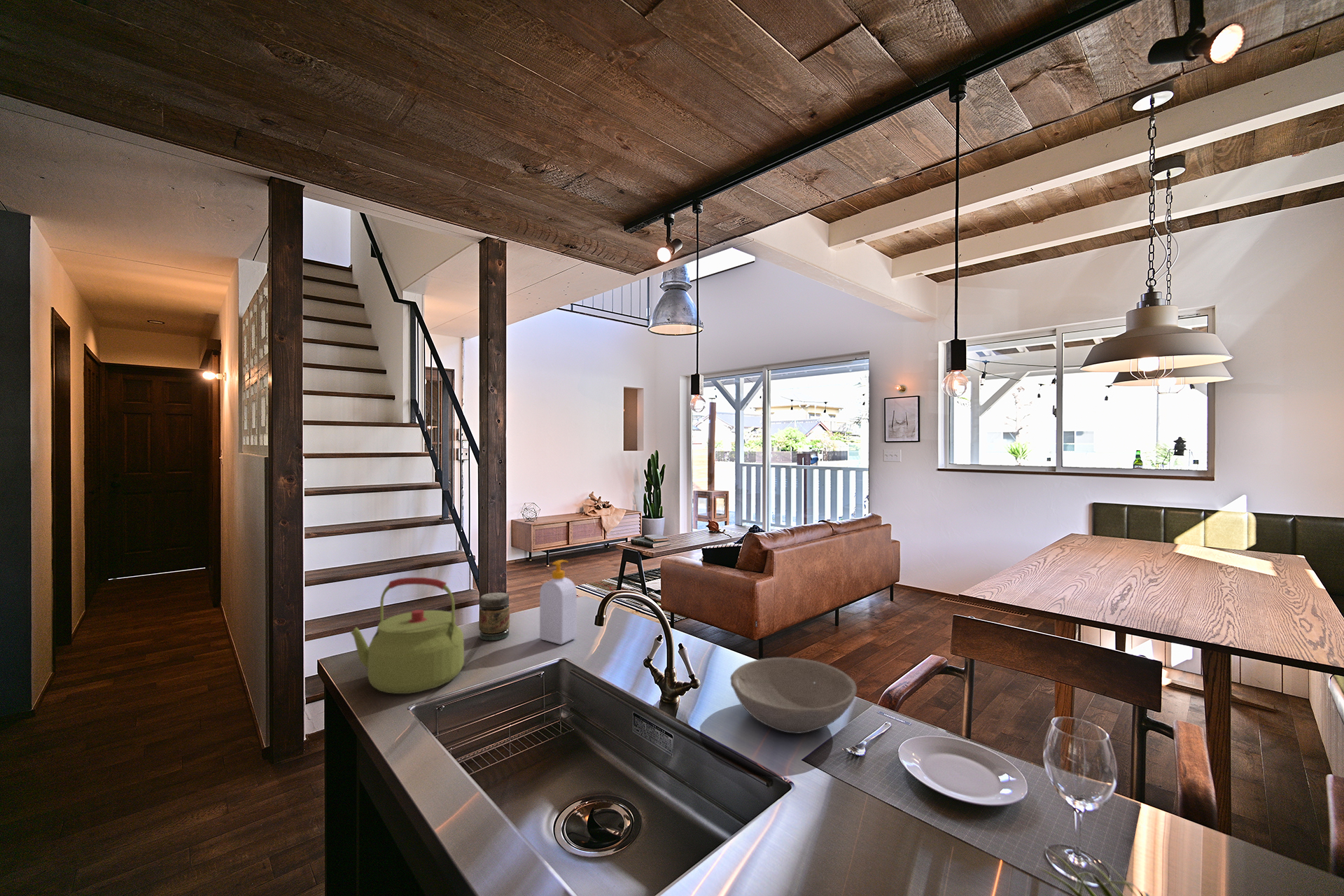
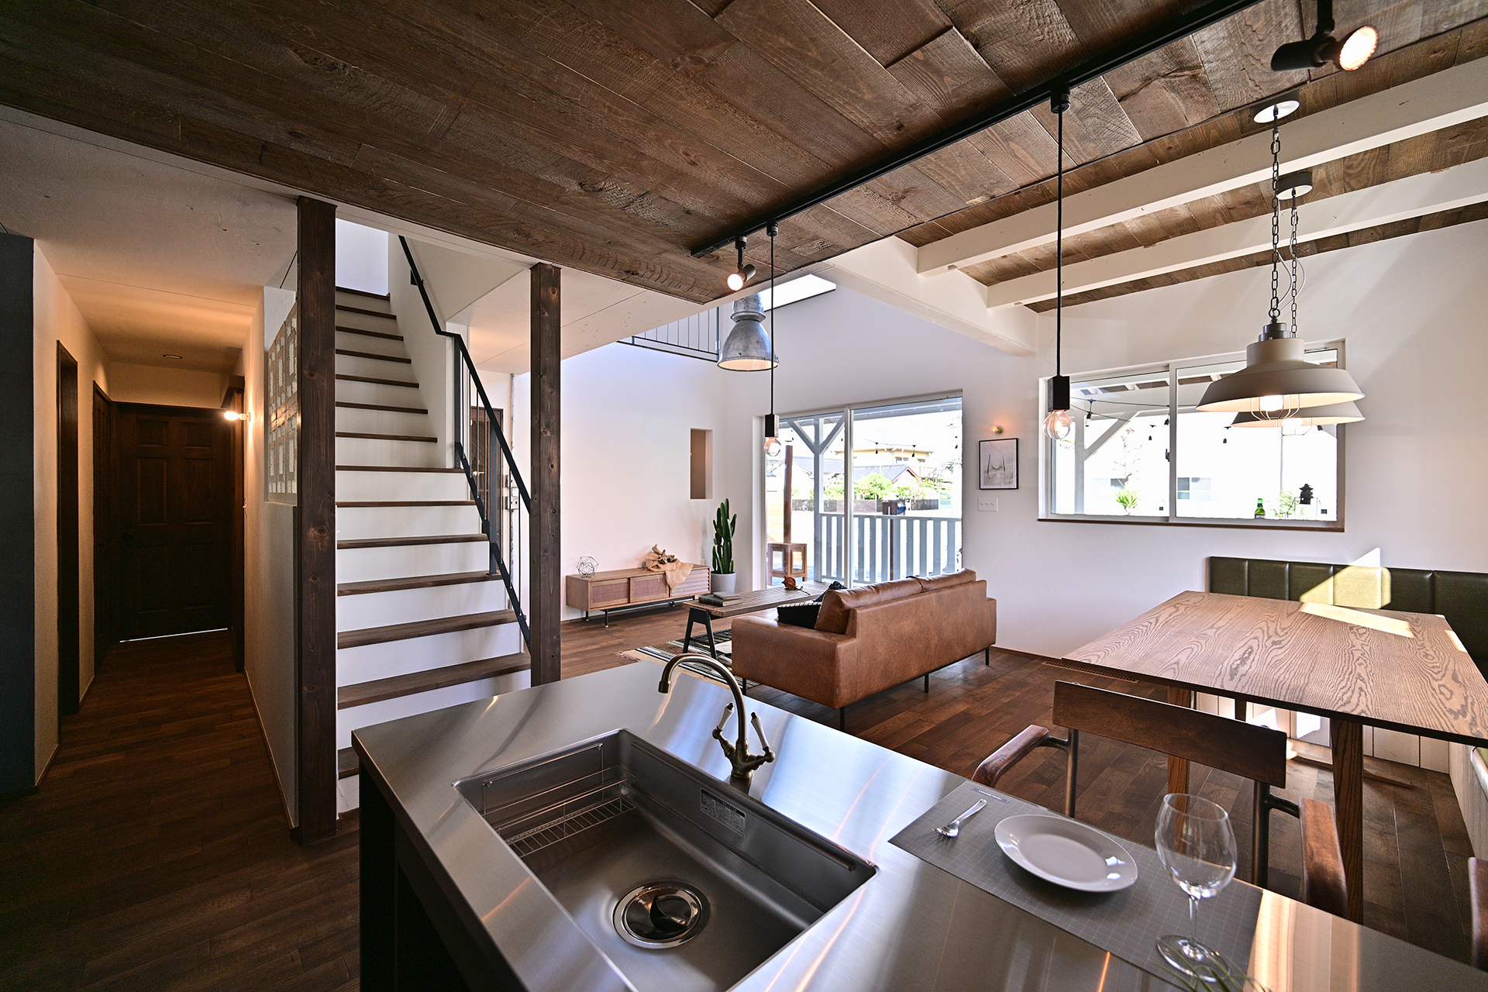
- bowl (792, 698)
- jar (494, 615)
- kettle (405, 627)
- soap bottle (559, 599)
